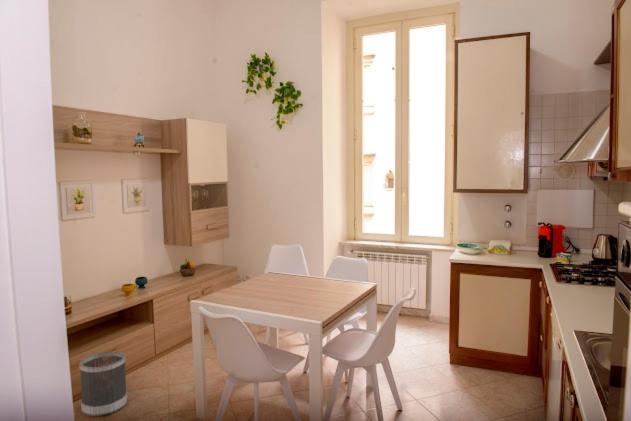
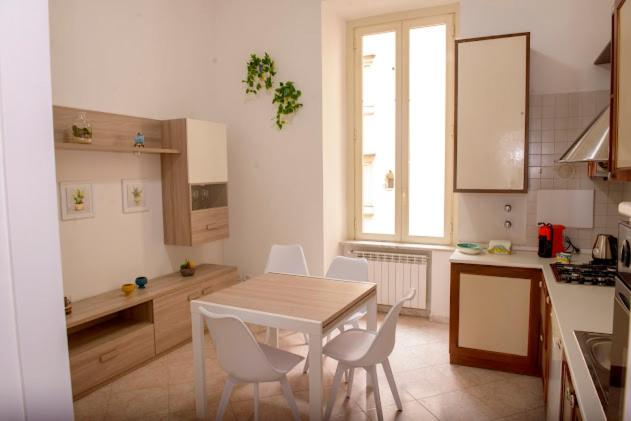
- wastebasket (103, 382)
